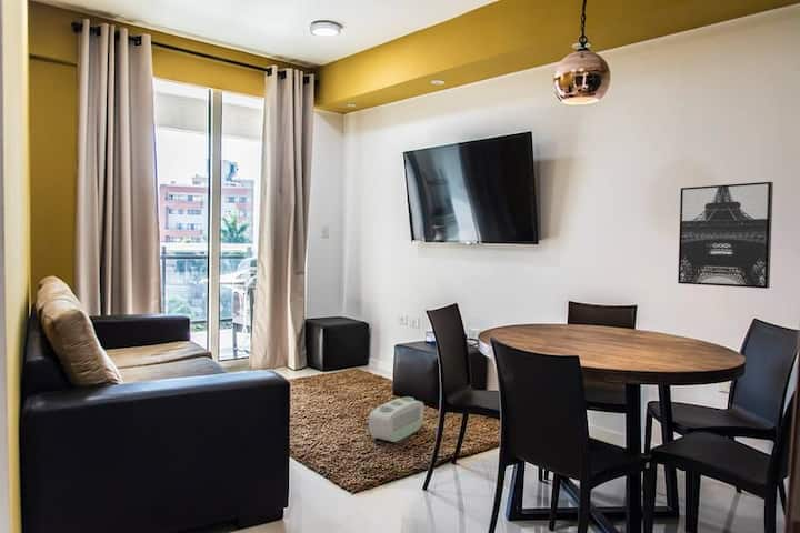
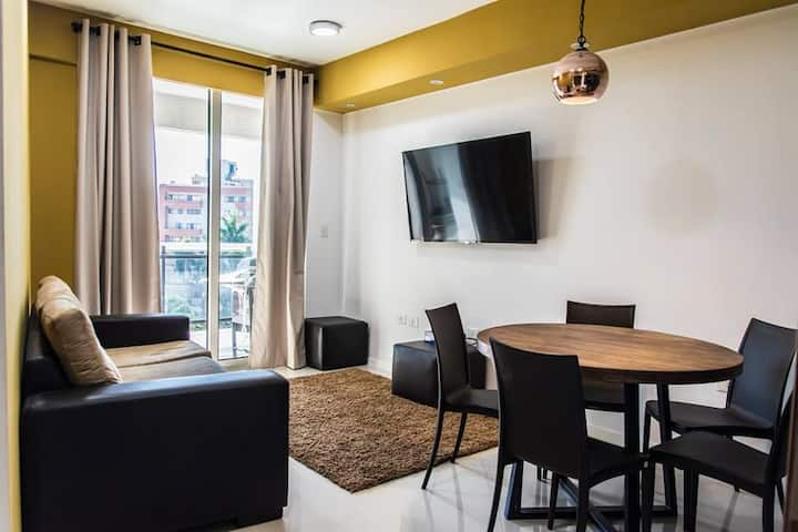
- air purifier (397, 419)
- wall art (722, 235)
